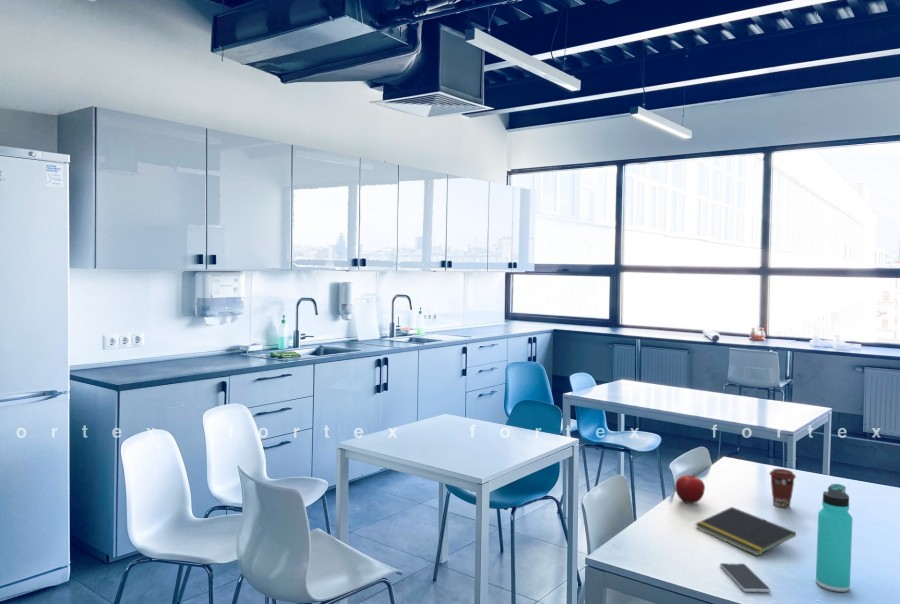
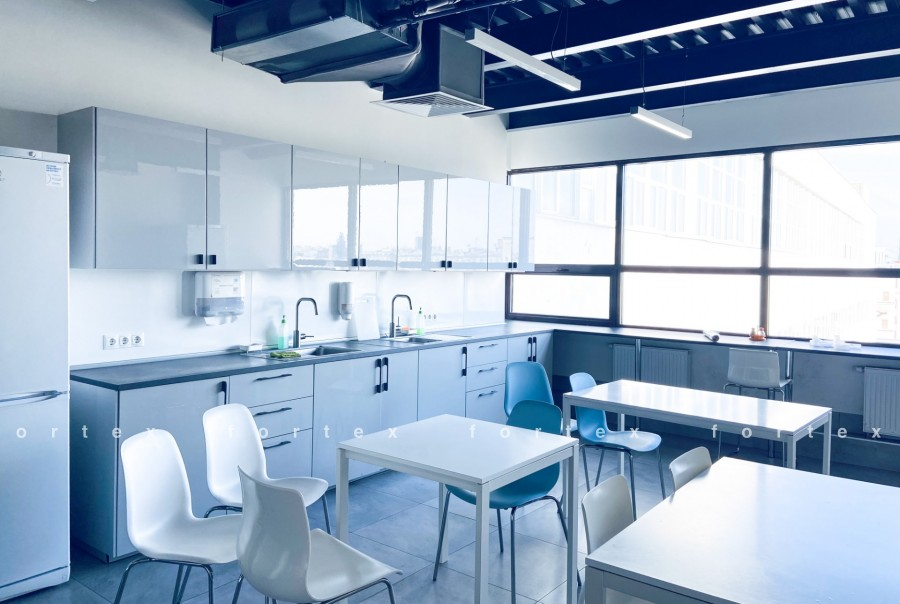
- smartphone (744, 576)
- coffee cup (782, 488)
- thermos bottle (834, 536)
- fruit (689, 487)
- notepad (743, 529)
